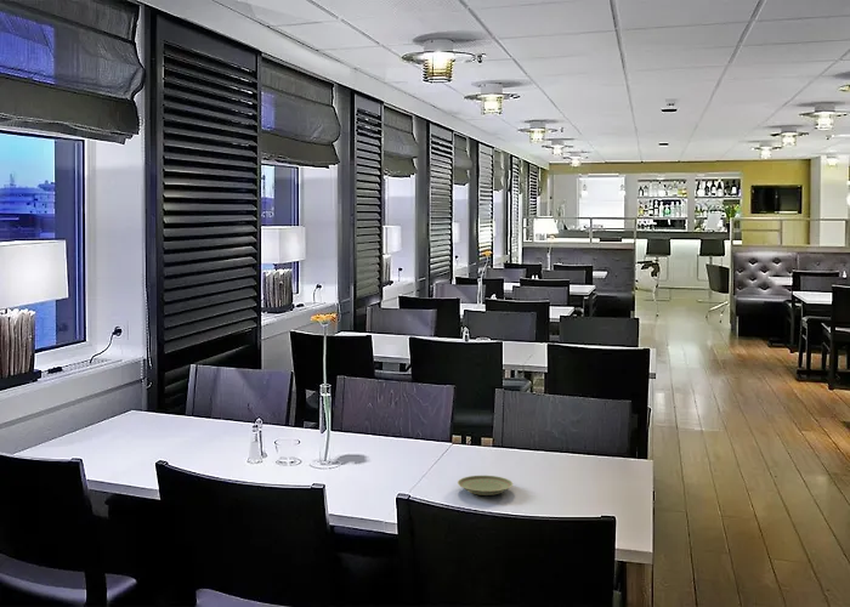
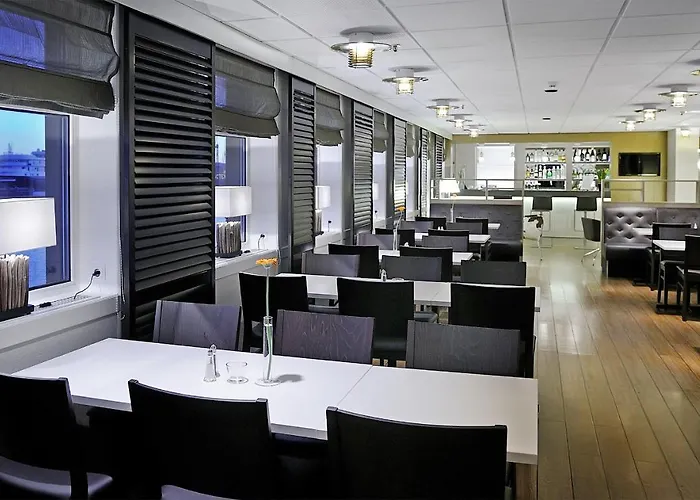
- plate (484, 486)
